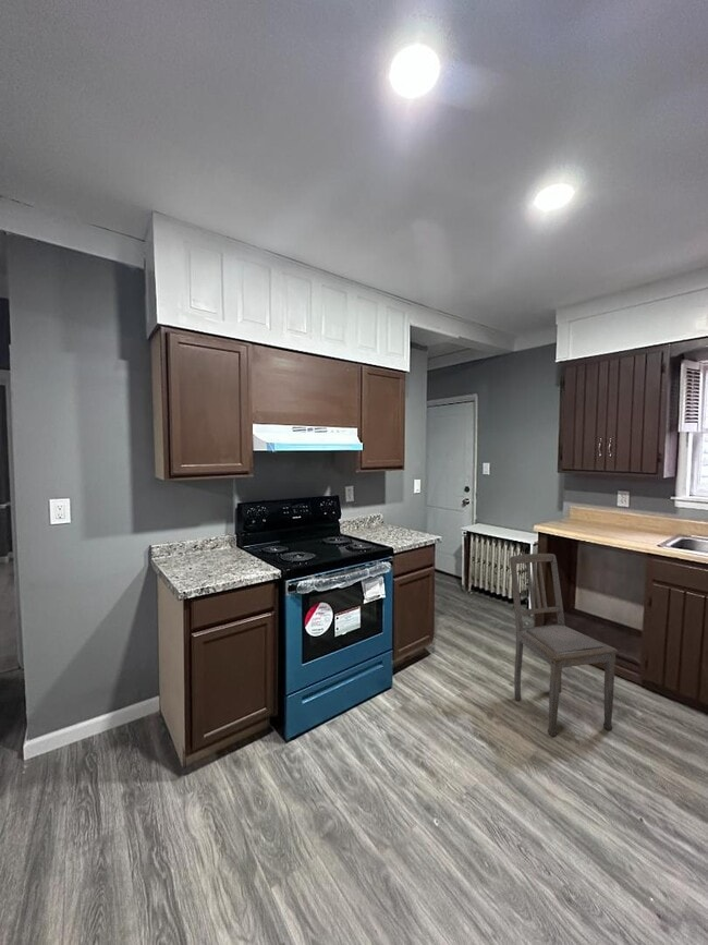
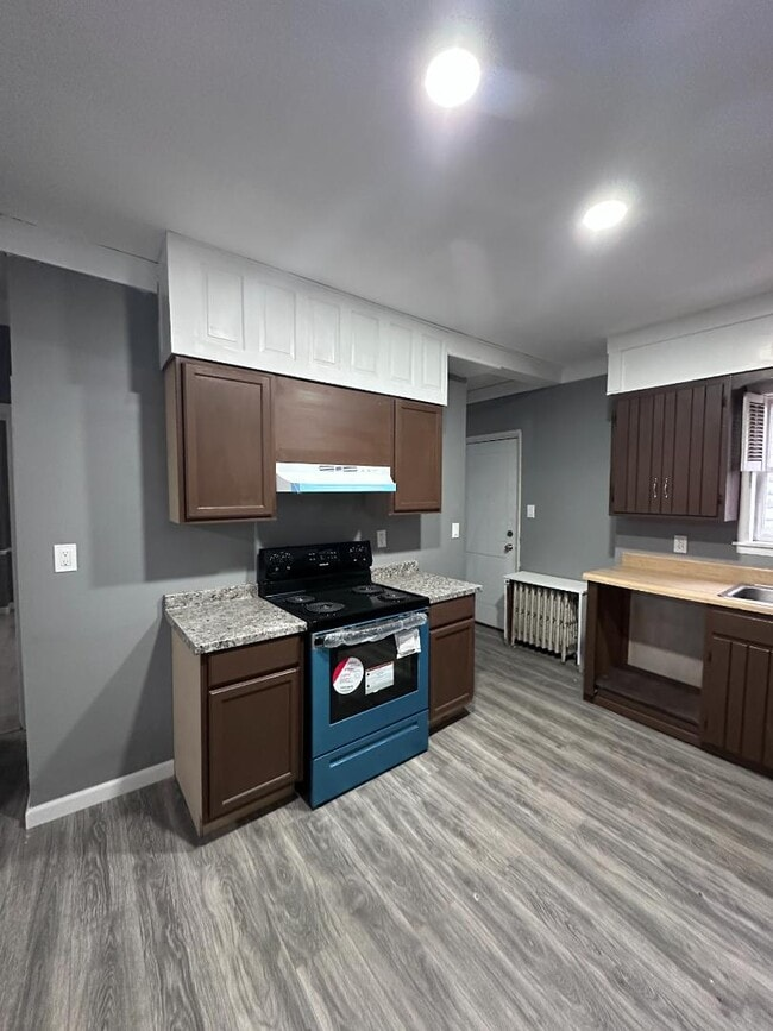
- dining chair (554, 637)
